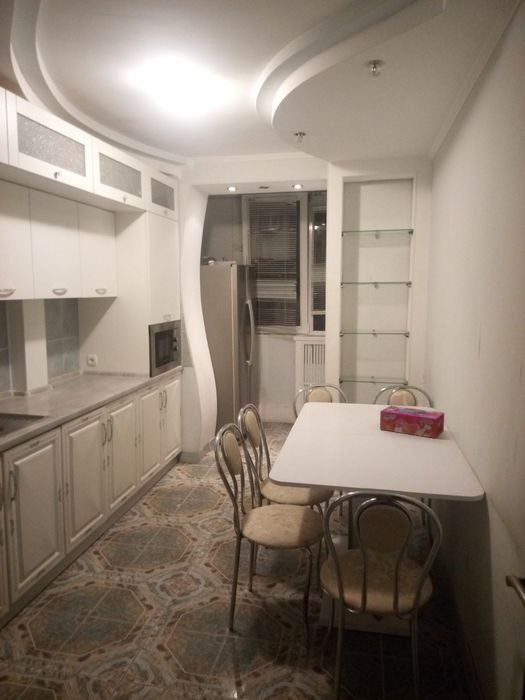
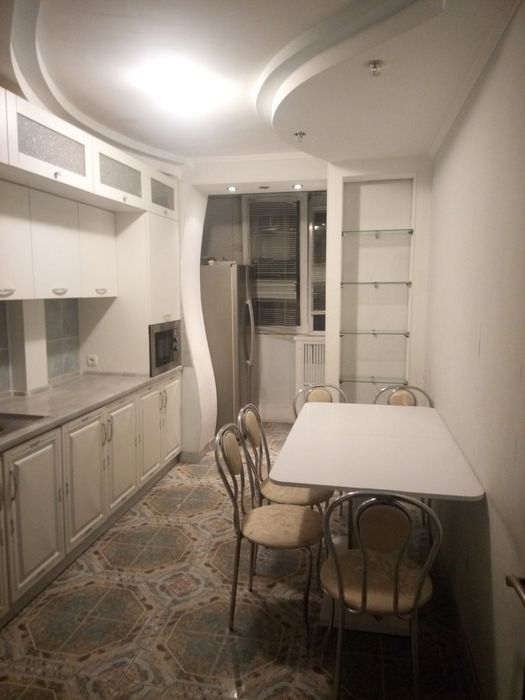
- tissue box (411, 421)
